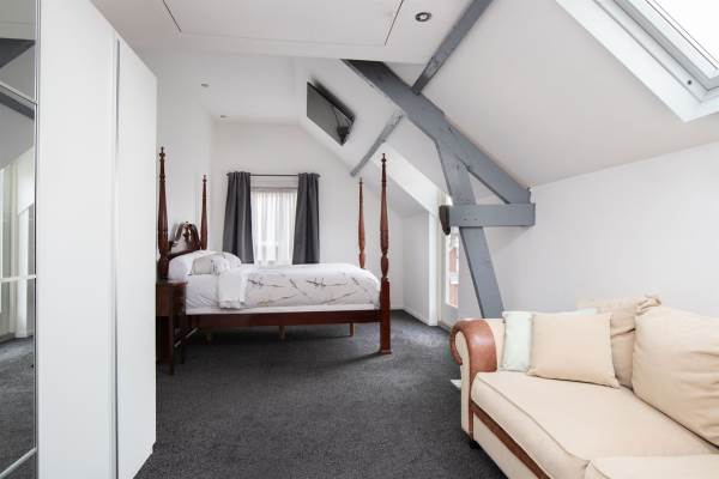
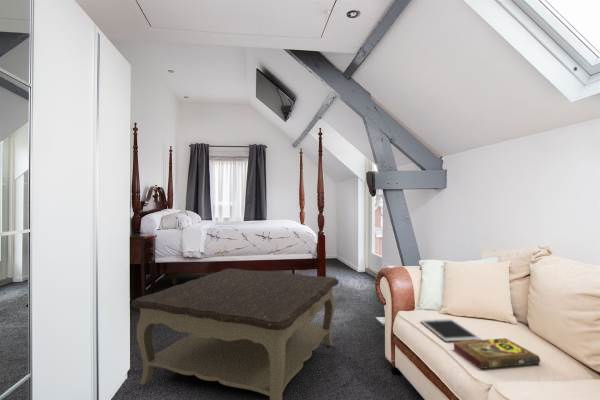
+ book (494, 353)
+ tablet (448, 329)
+ coffee table (247, 324)
